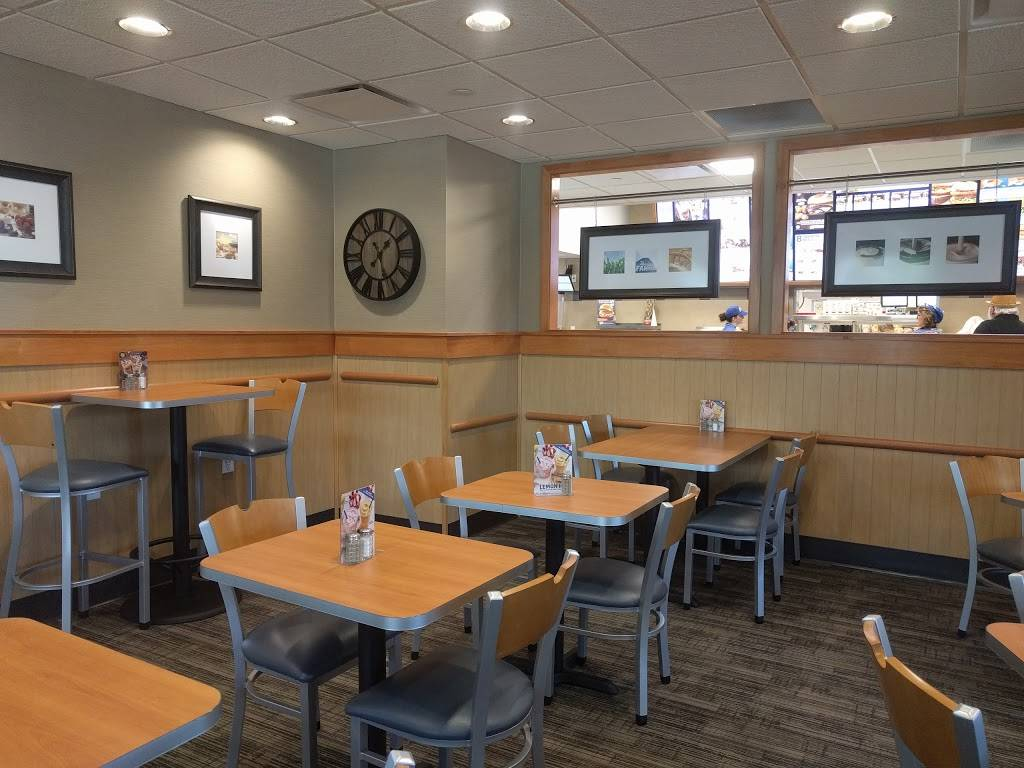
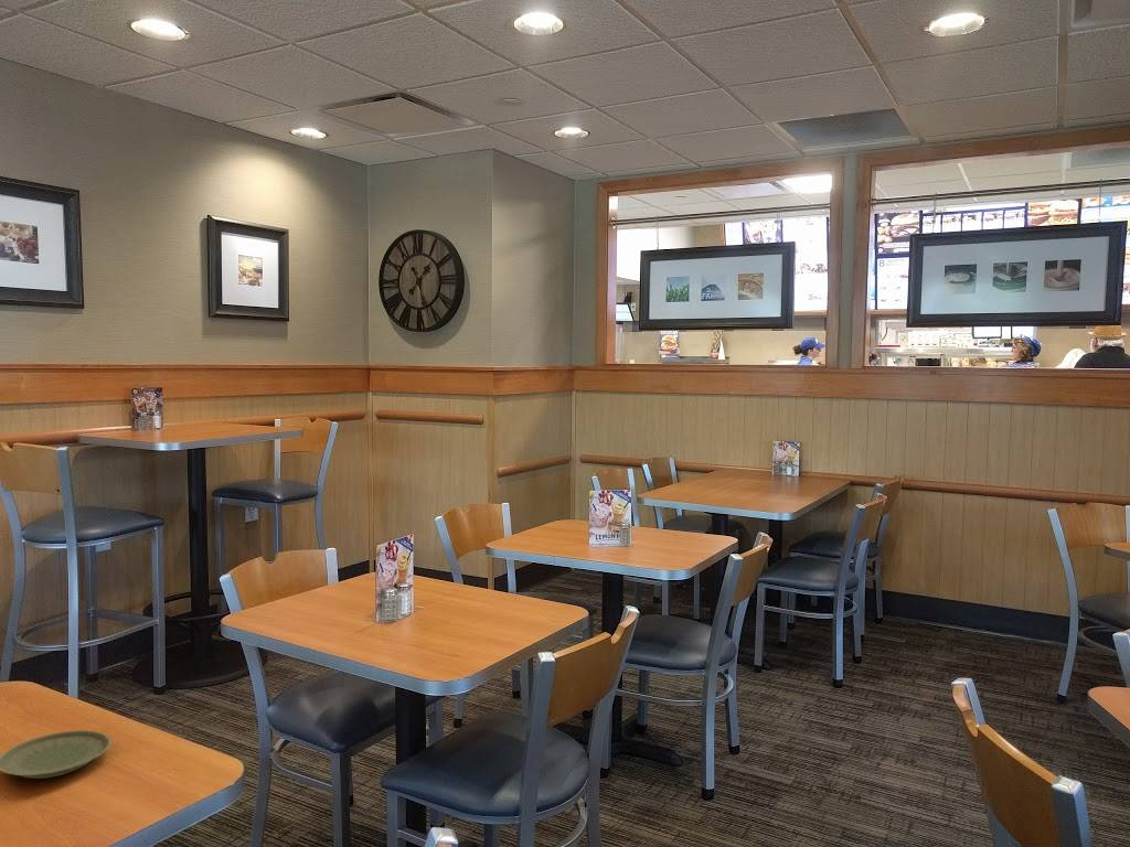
+ plate (55, 757)
